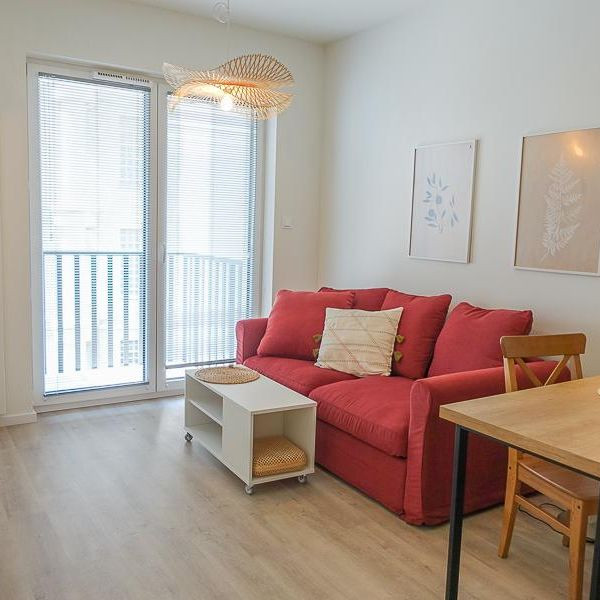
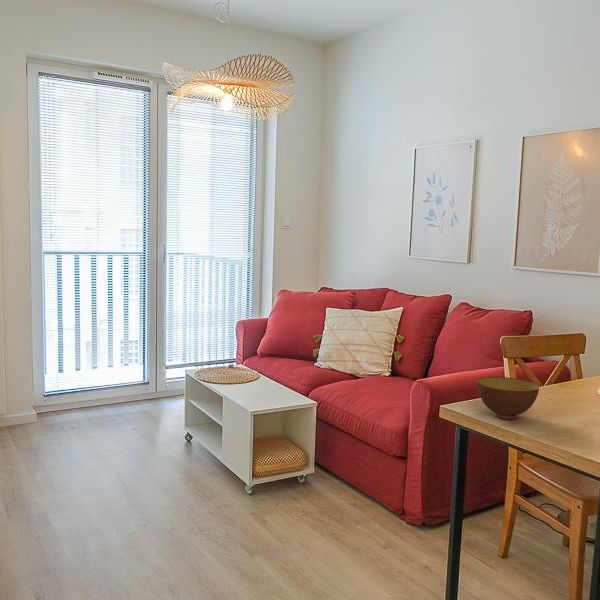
+ bowl (506, 399)
